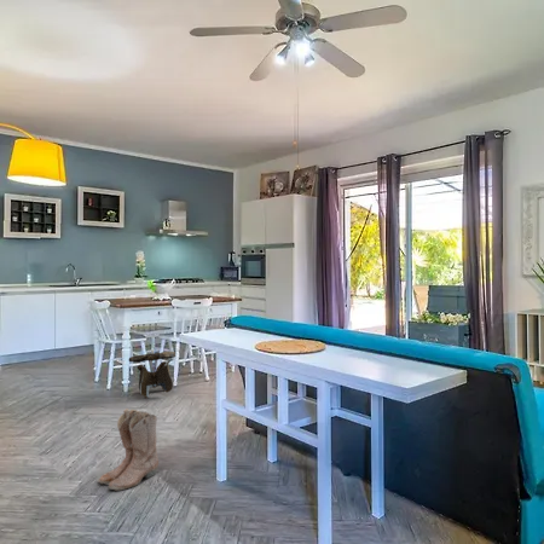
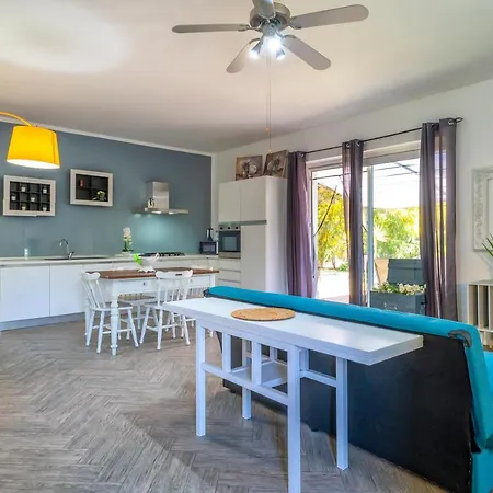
- stool (155, 371)
- boots (128, 445)
